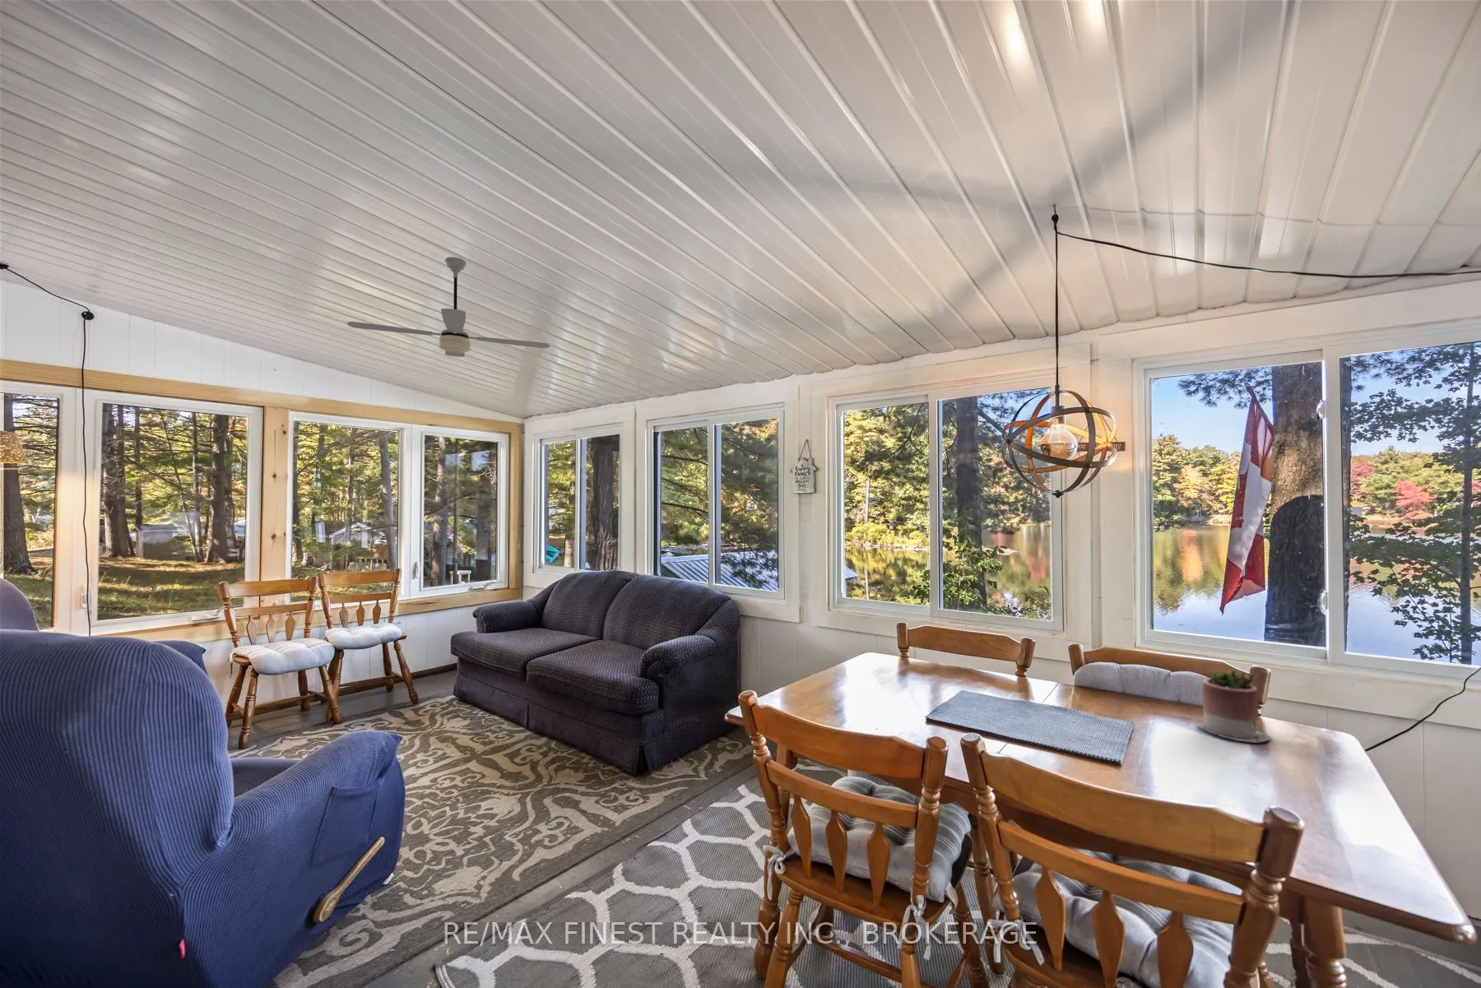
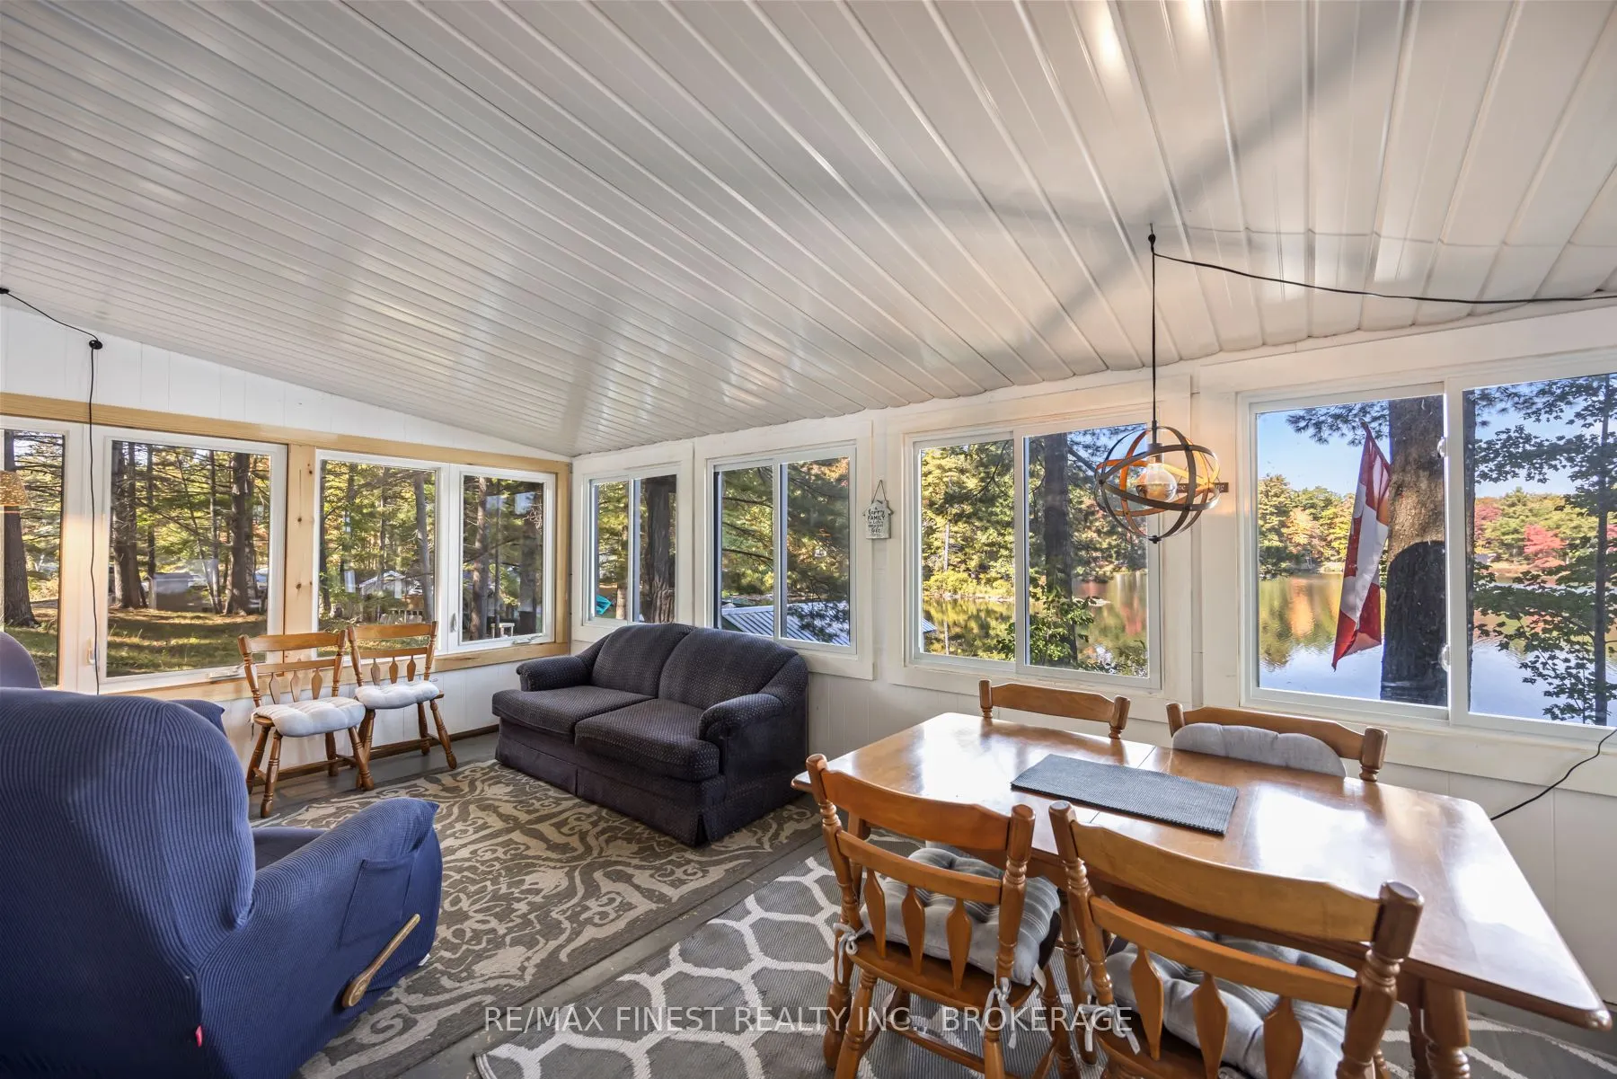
- ceiling fan (455, 305)
- succulent planter (1233, 701)
